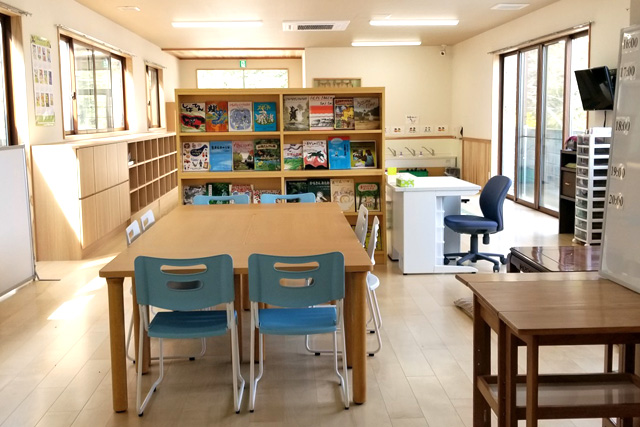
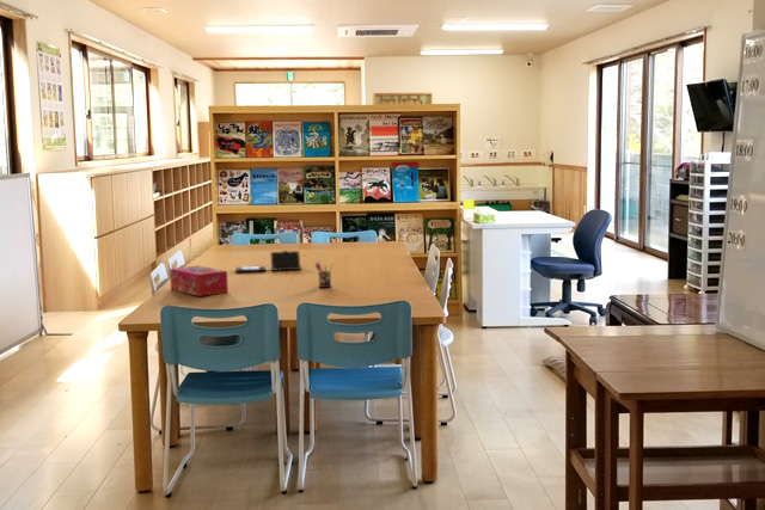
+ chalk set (271, 260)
+ tissue box (198, 279)
+ pen holder (324, 274)
